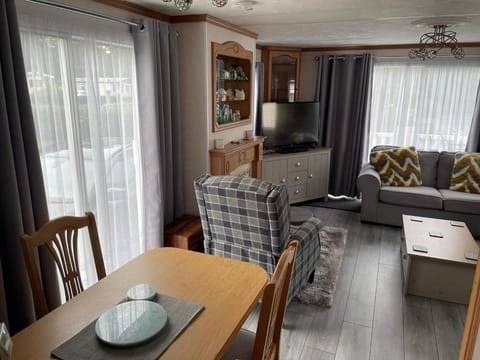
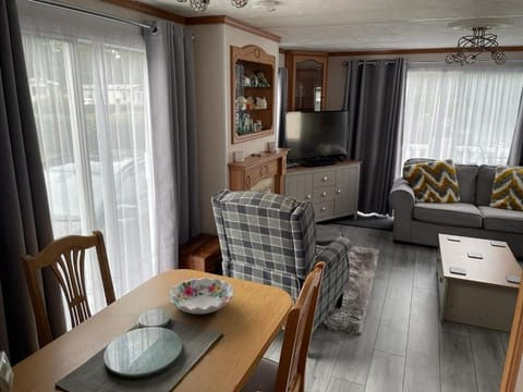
+ decorative bowl (202, 297)
